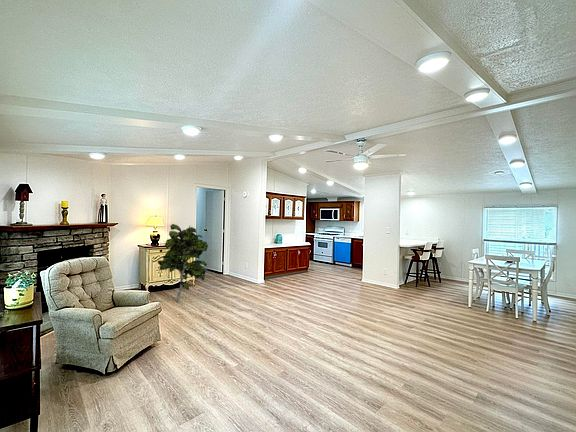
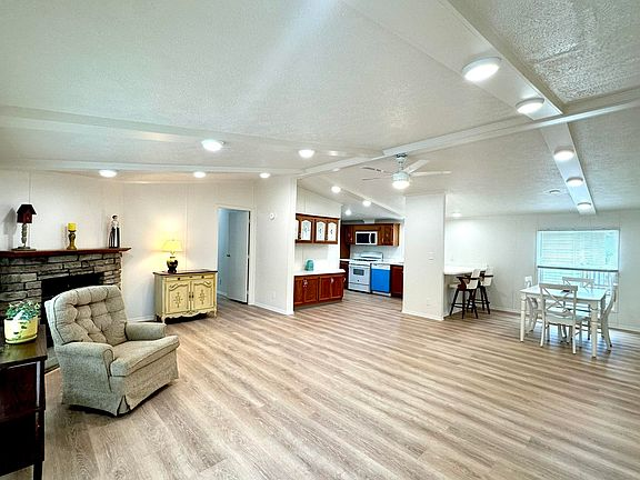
- indoor plant (183, 262)
